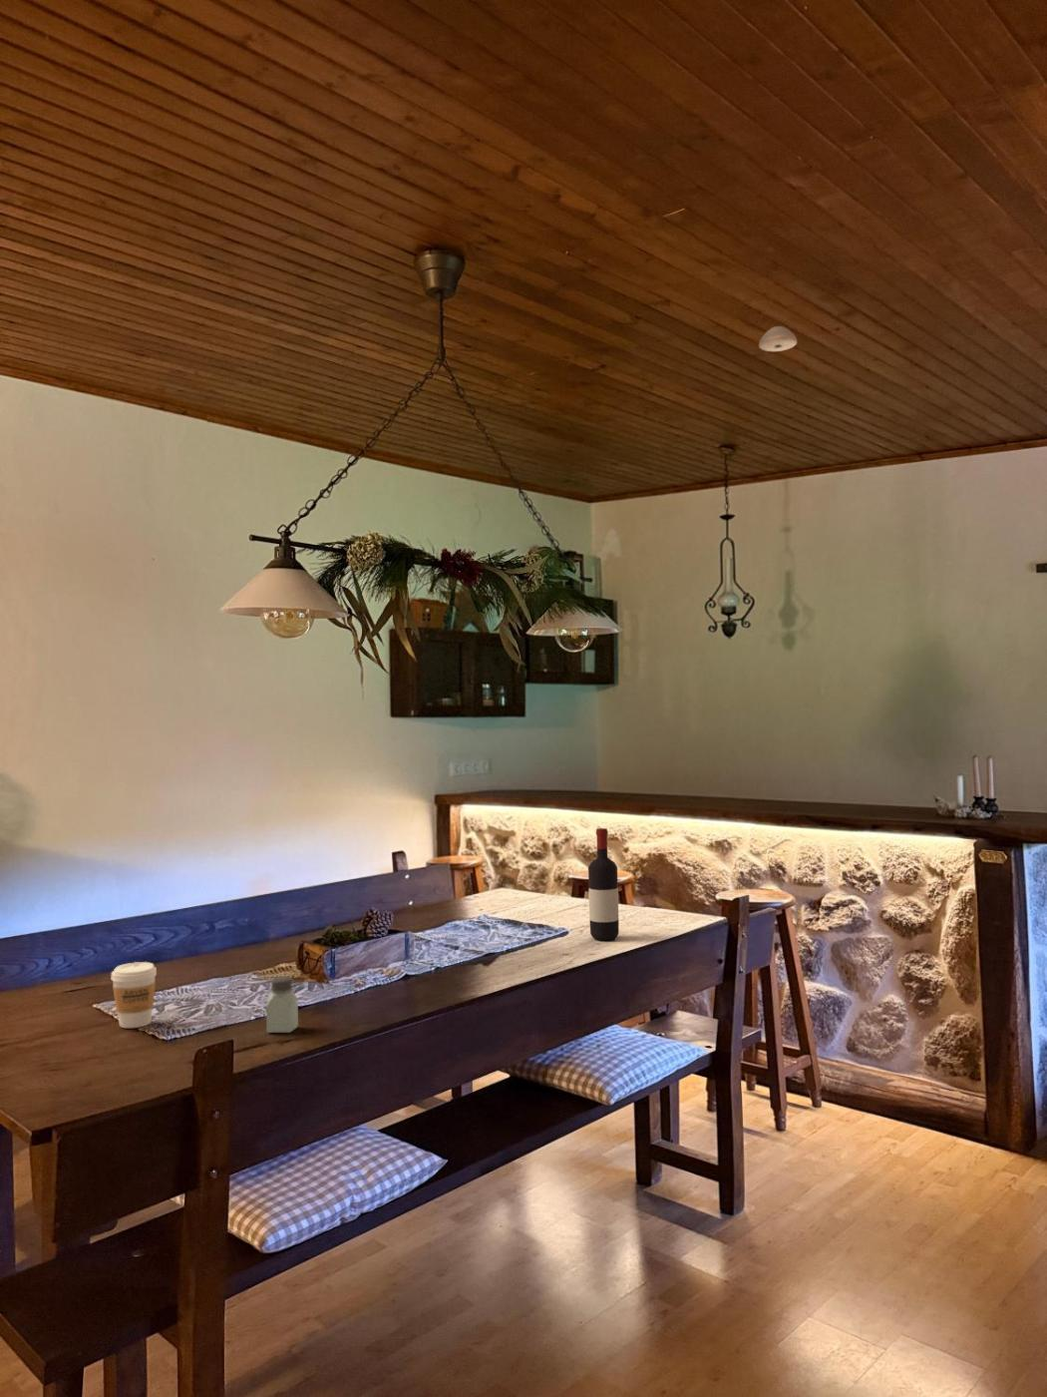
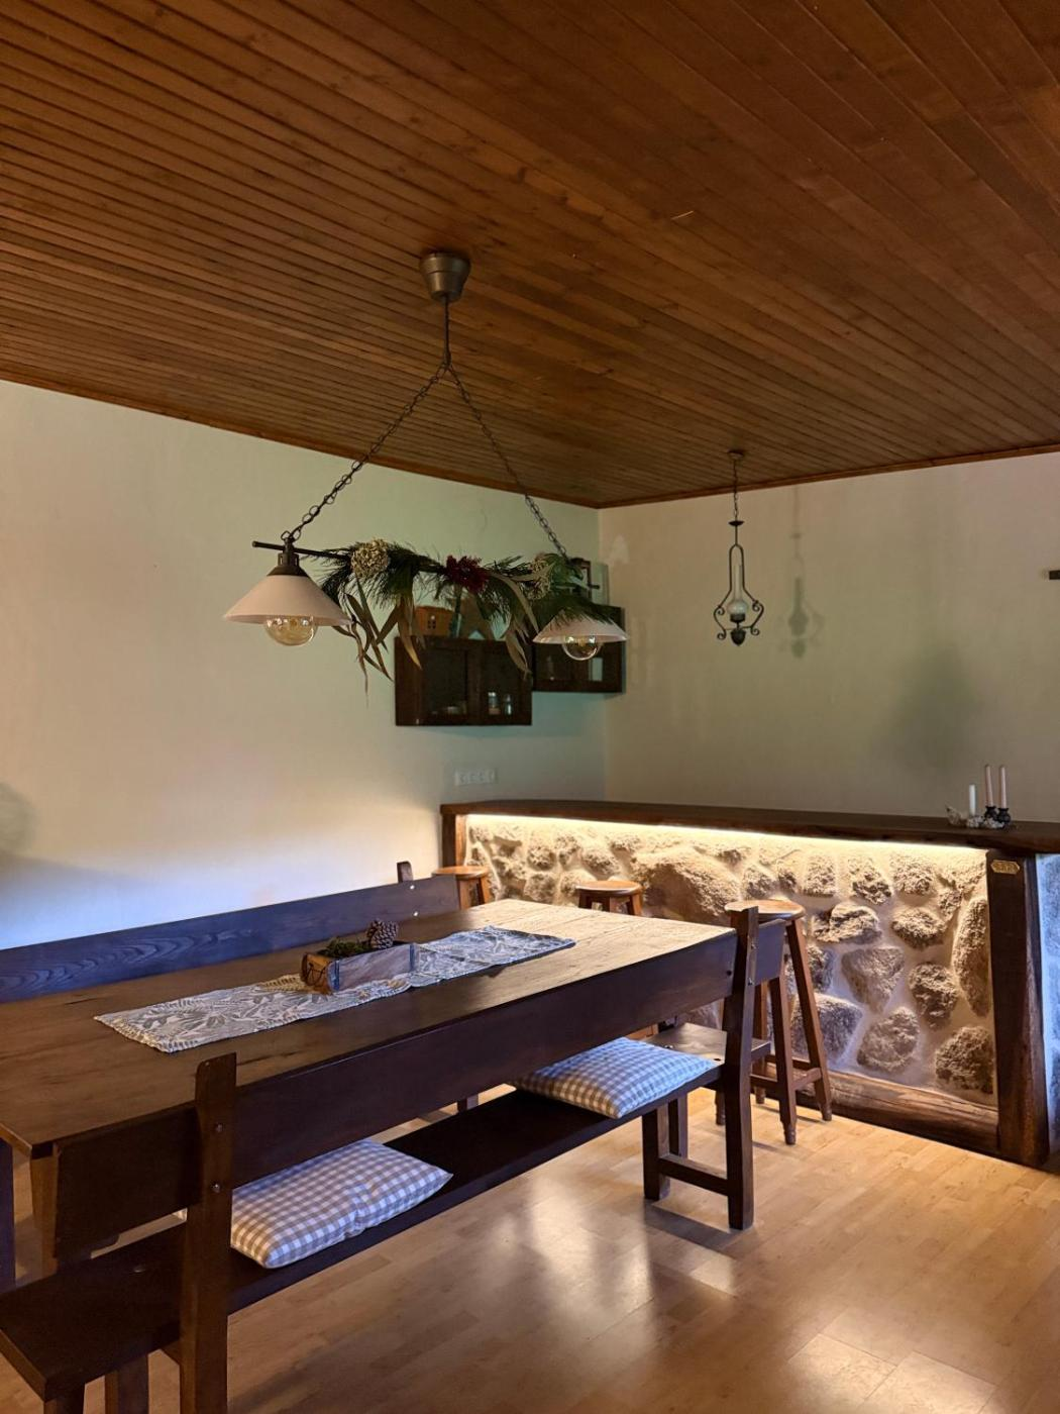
- coffee cup (133, 994)
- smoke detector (776, 338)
- wine bottle (603, 883)
- saltshaker (282, 1004)
